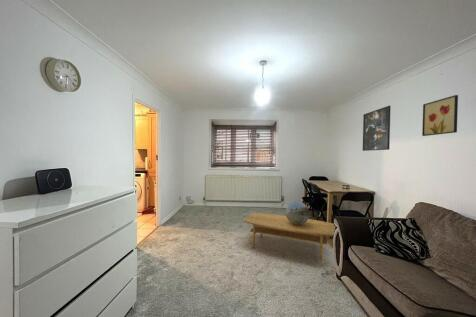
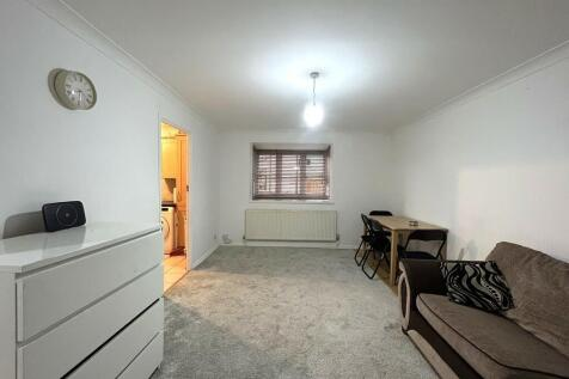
- decorative sphere (297, 212)
- coffee table (287, 234)
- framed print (375, 130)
- wall art (439, 117)
